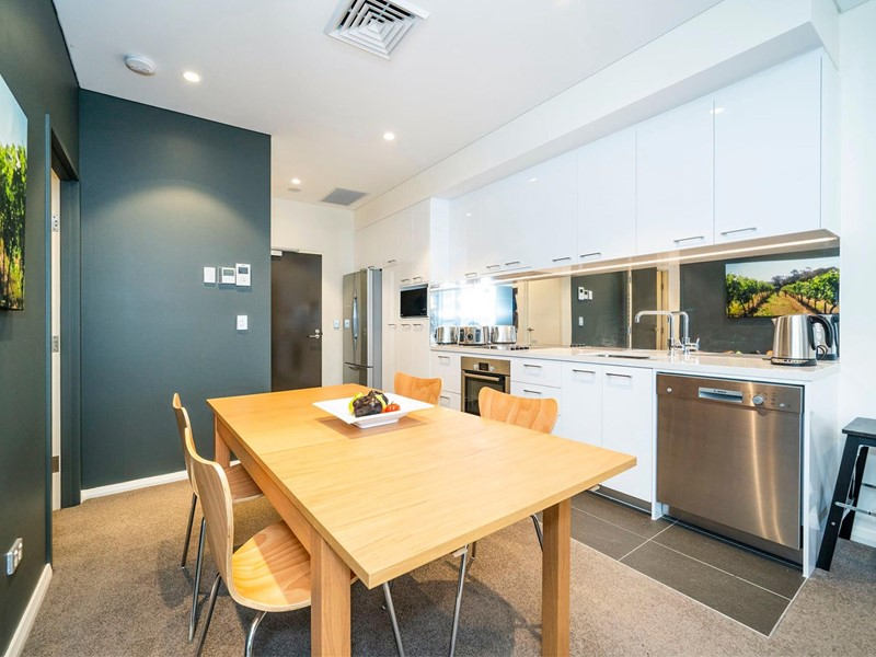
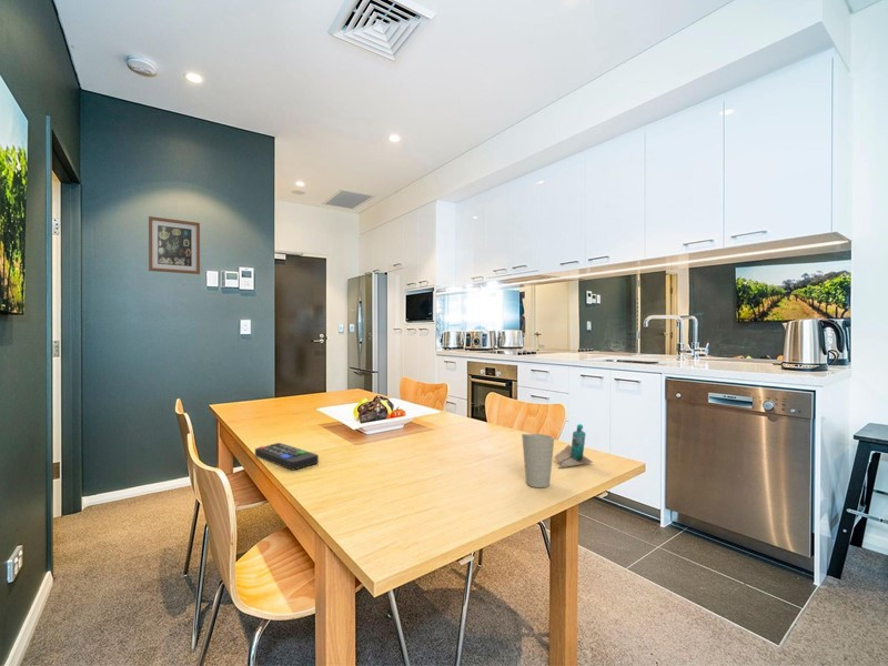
+ bottle (572, 440)
+ wall art (174, 245)
+ cup (537, 457)
+ remote control (285, 454)
